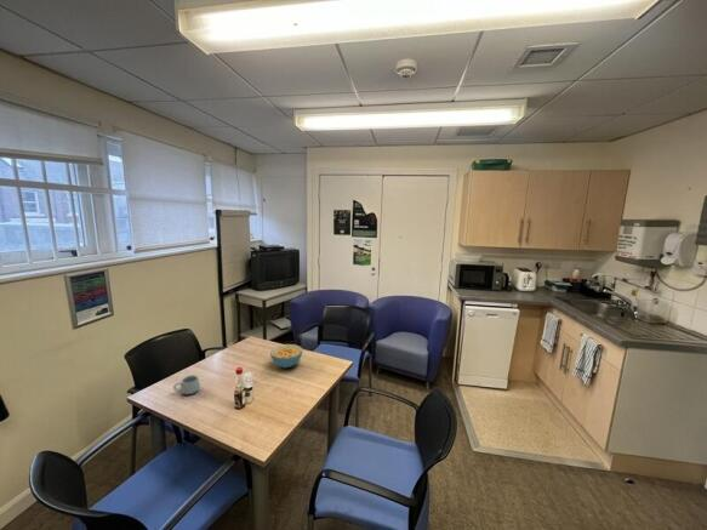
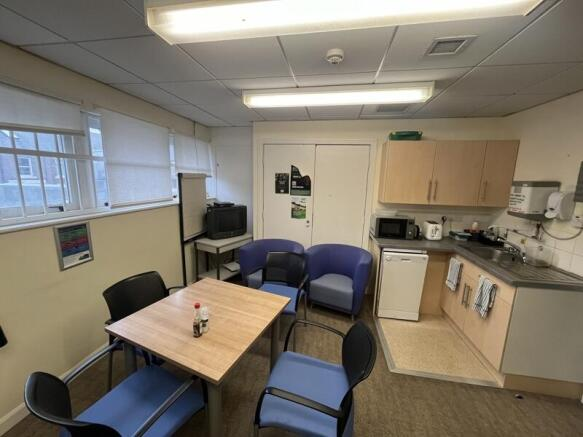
- cereal bowl (286, 358)
- mug (187, 386)
